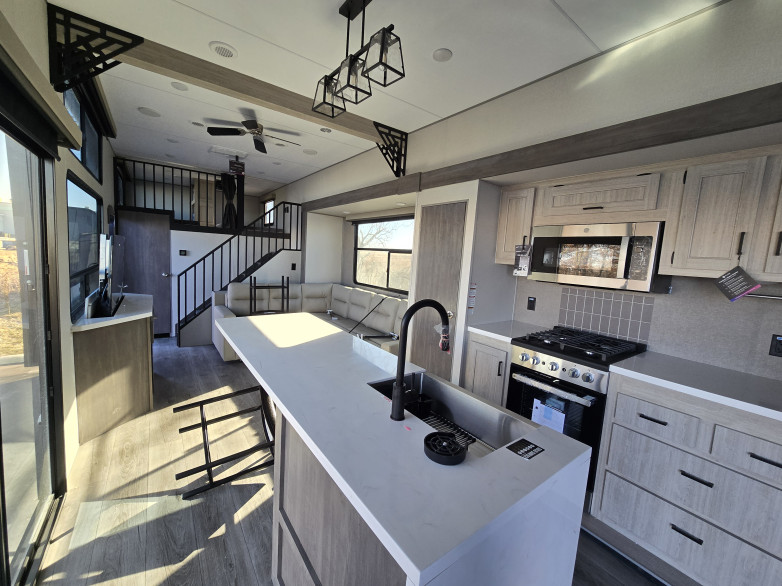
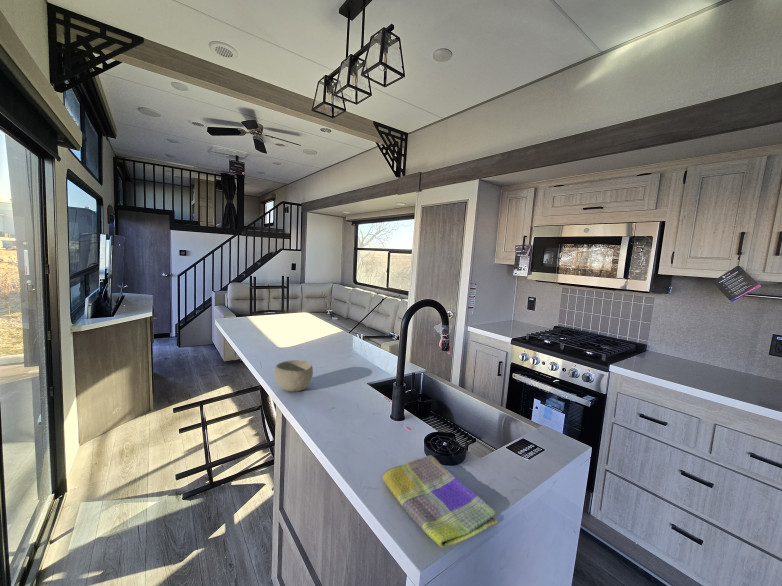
+ dish towel (435, 493)
+ bowl (294, 376)
